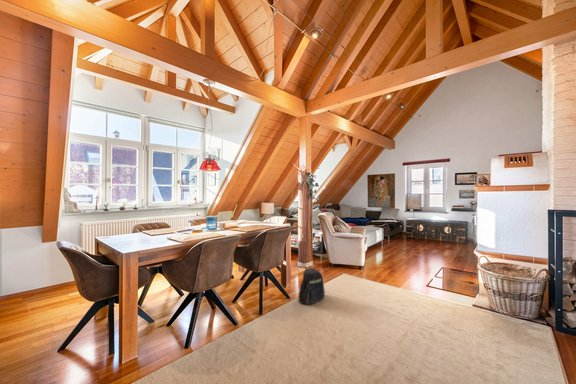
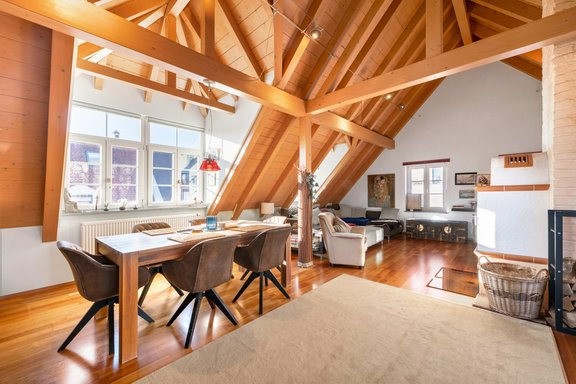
- backpack (311, 282)
